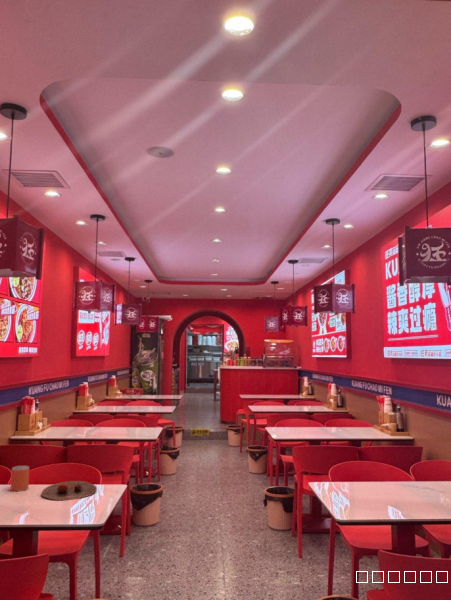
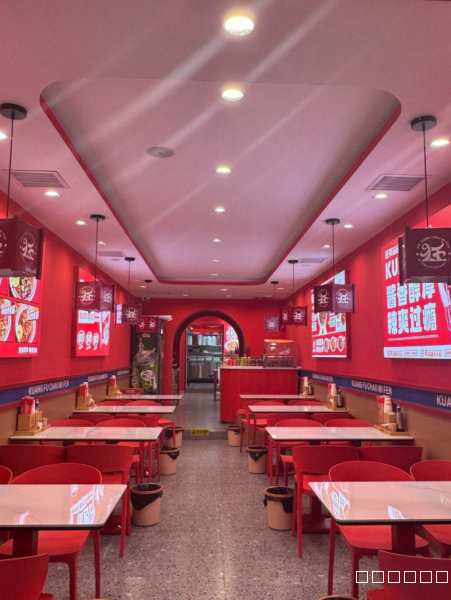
- plate (69, 487)
- beverage can (20, 478)
